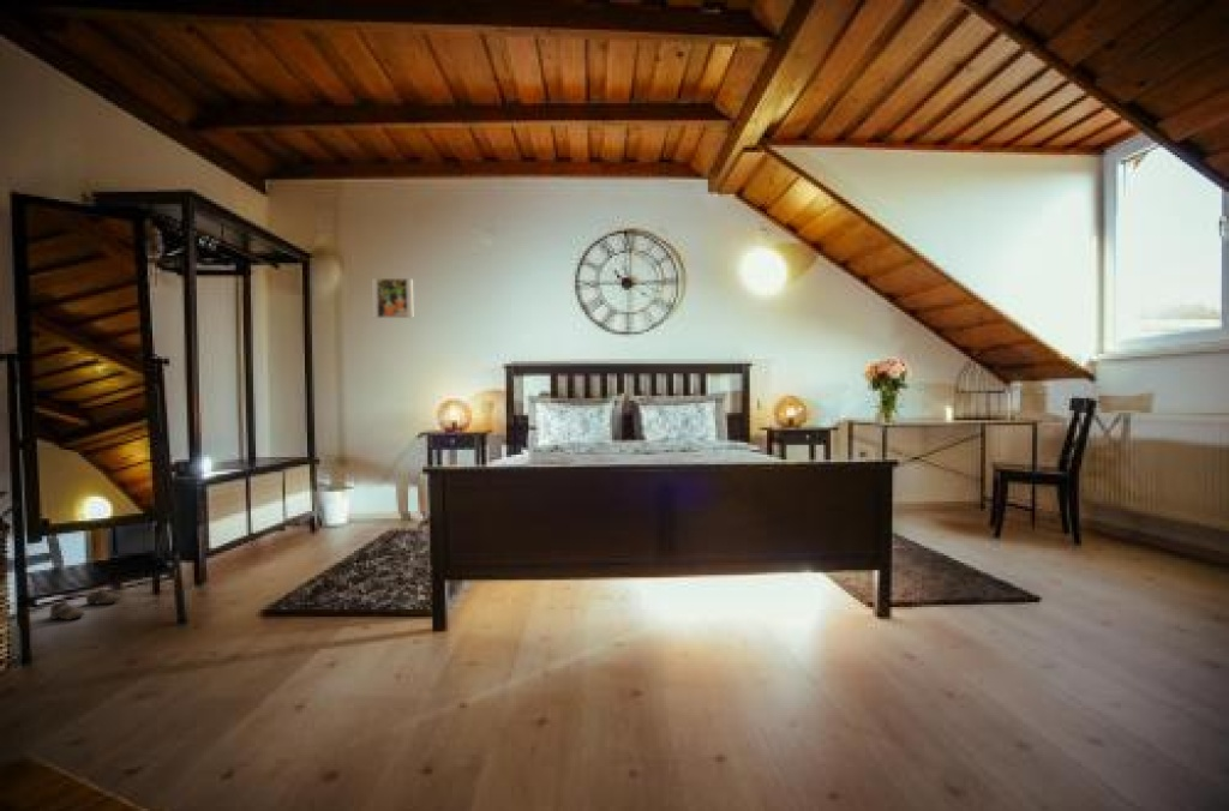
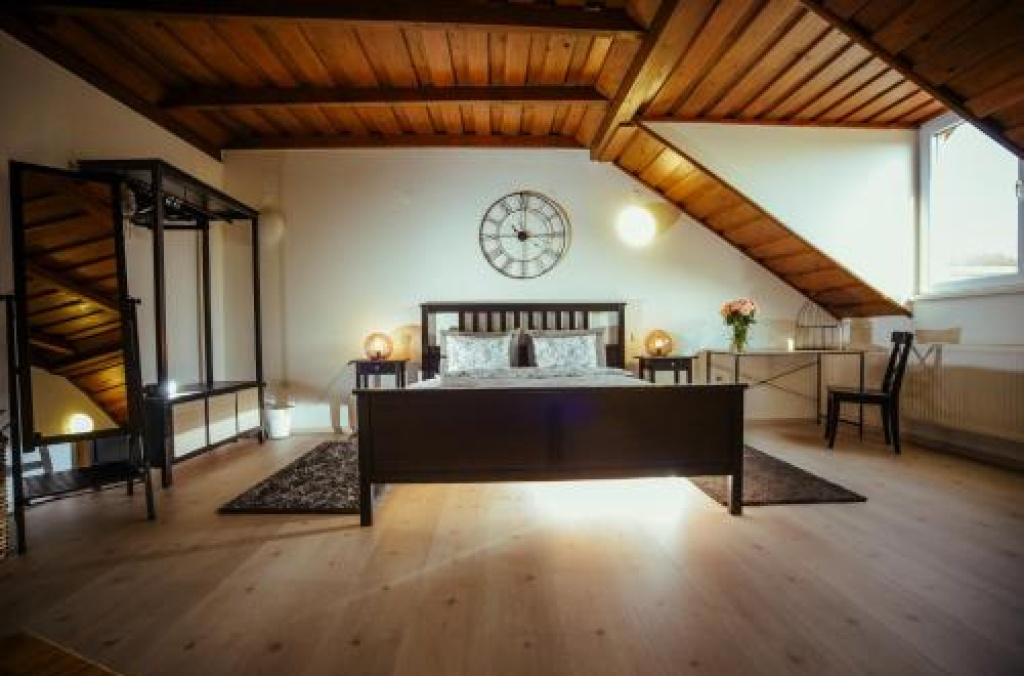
- boots (86, 596)
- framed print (392, 298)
